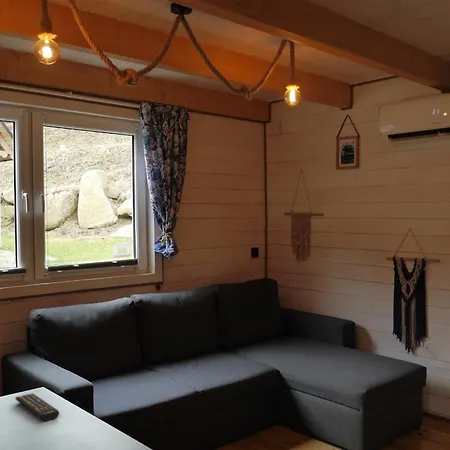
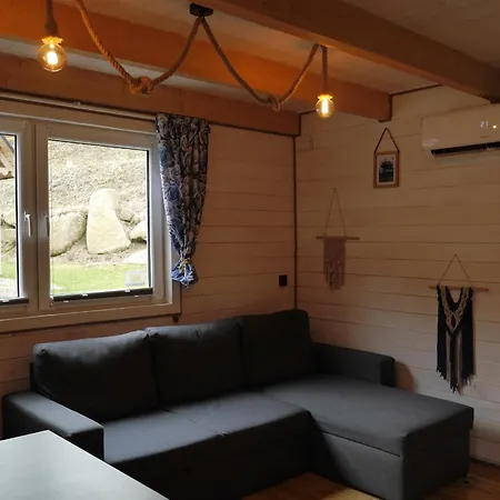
- remote control (36, 406)
